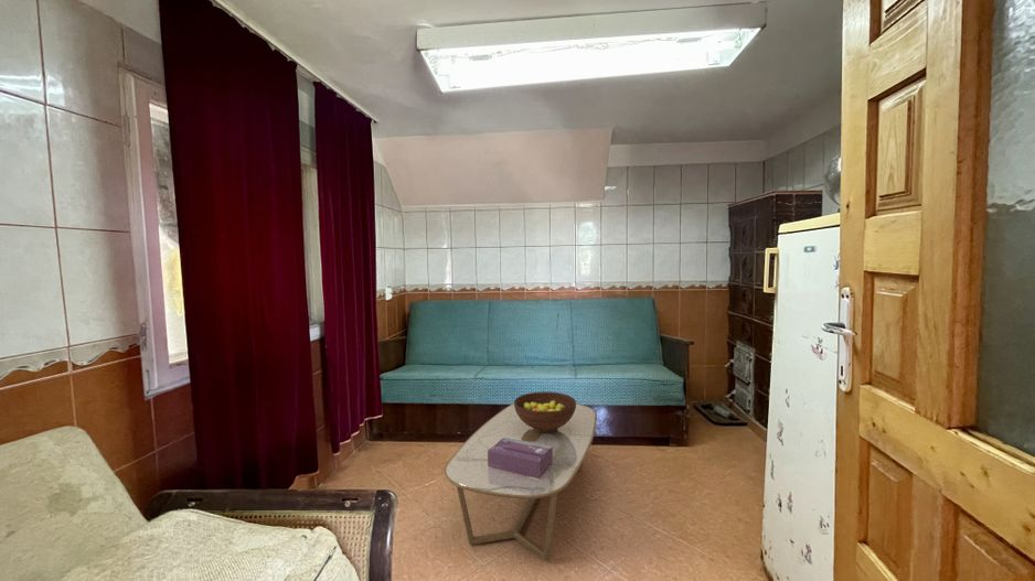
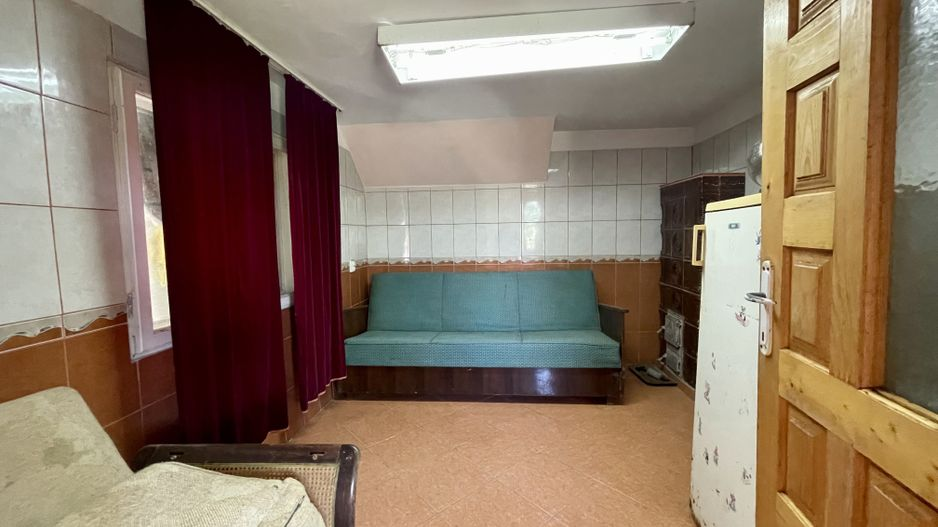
- coffee table (531, 477)
- tissue box (520, 455)
- fruit bowl (545, 415)
